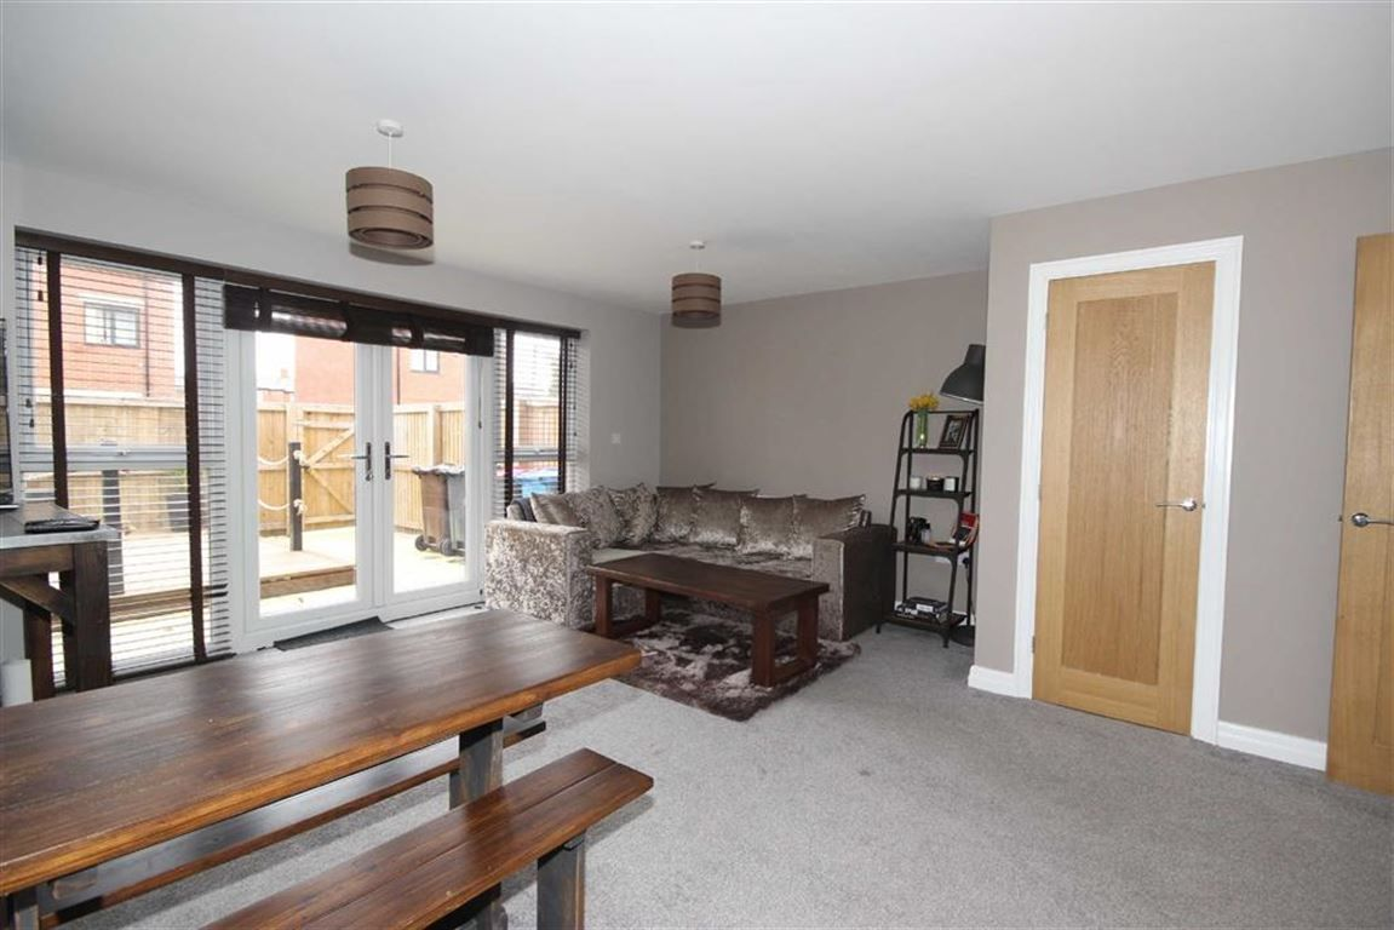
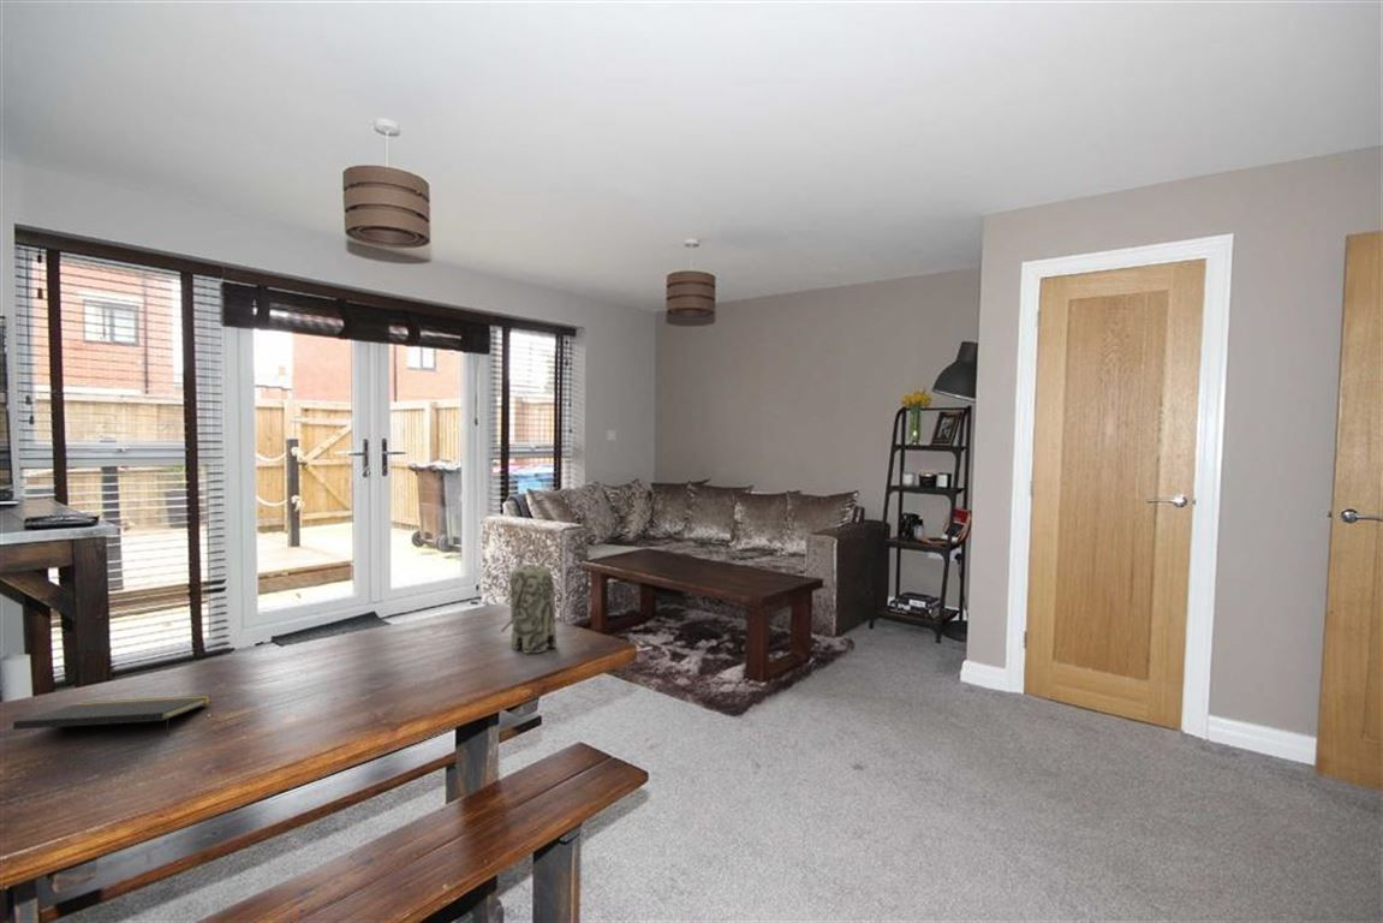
+ toy elephant (529, 605)
+ notepad (120, 710)
